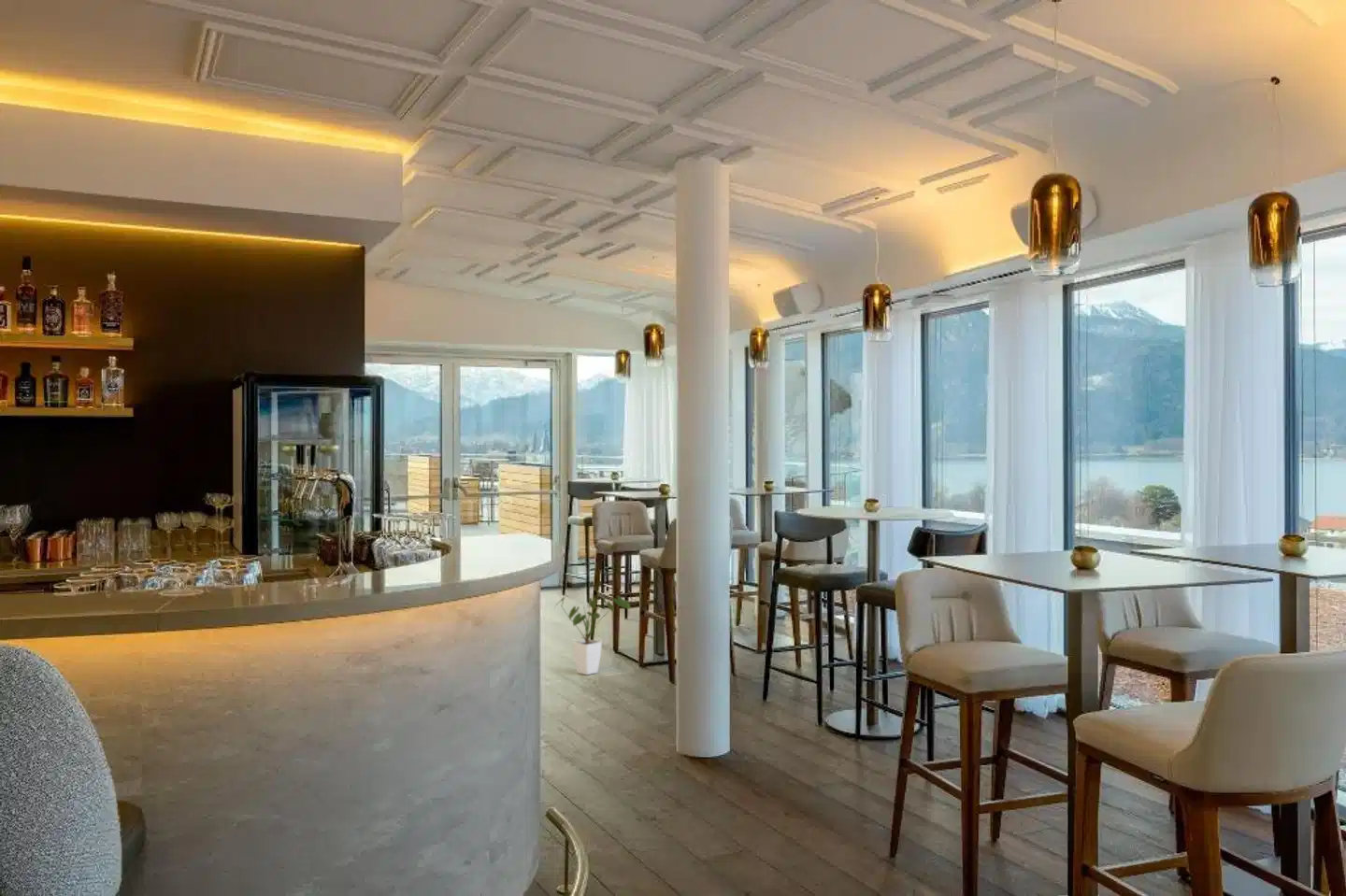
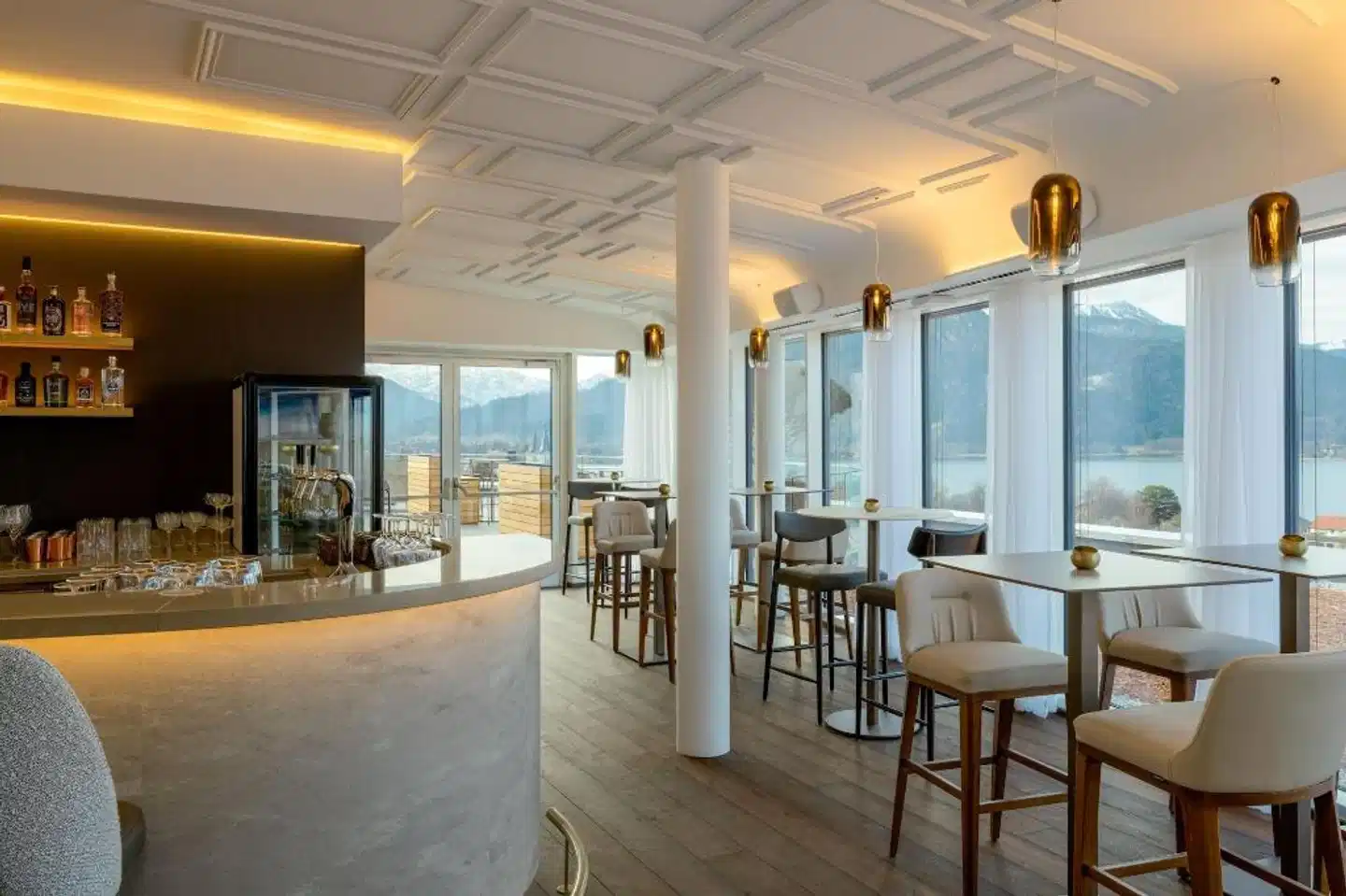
- house plant (591, 633)
